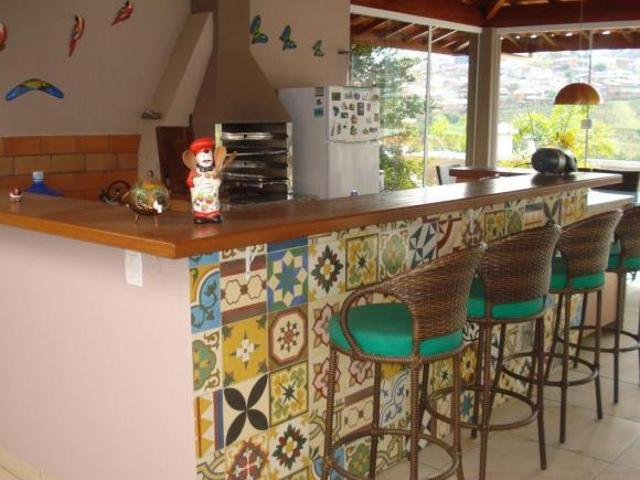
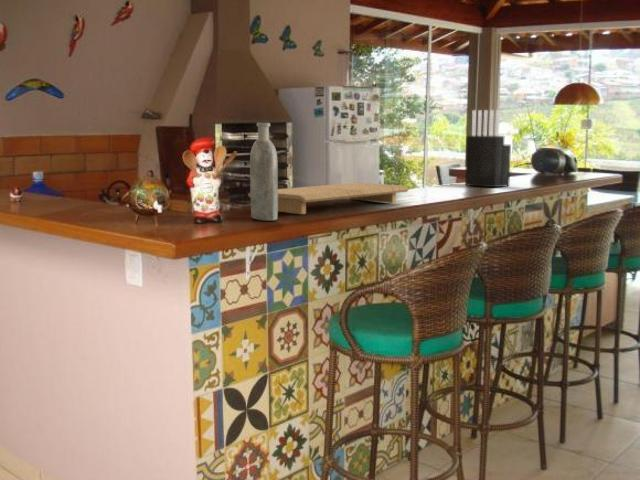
+ knife block (489, 148)
+ cutting board (331, 197)
+ bottle (263, 171)
